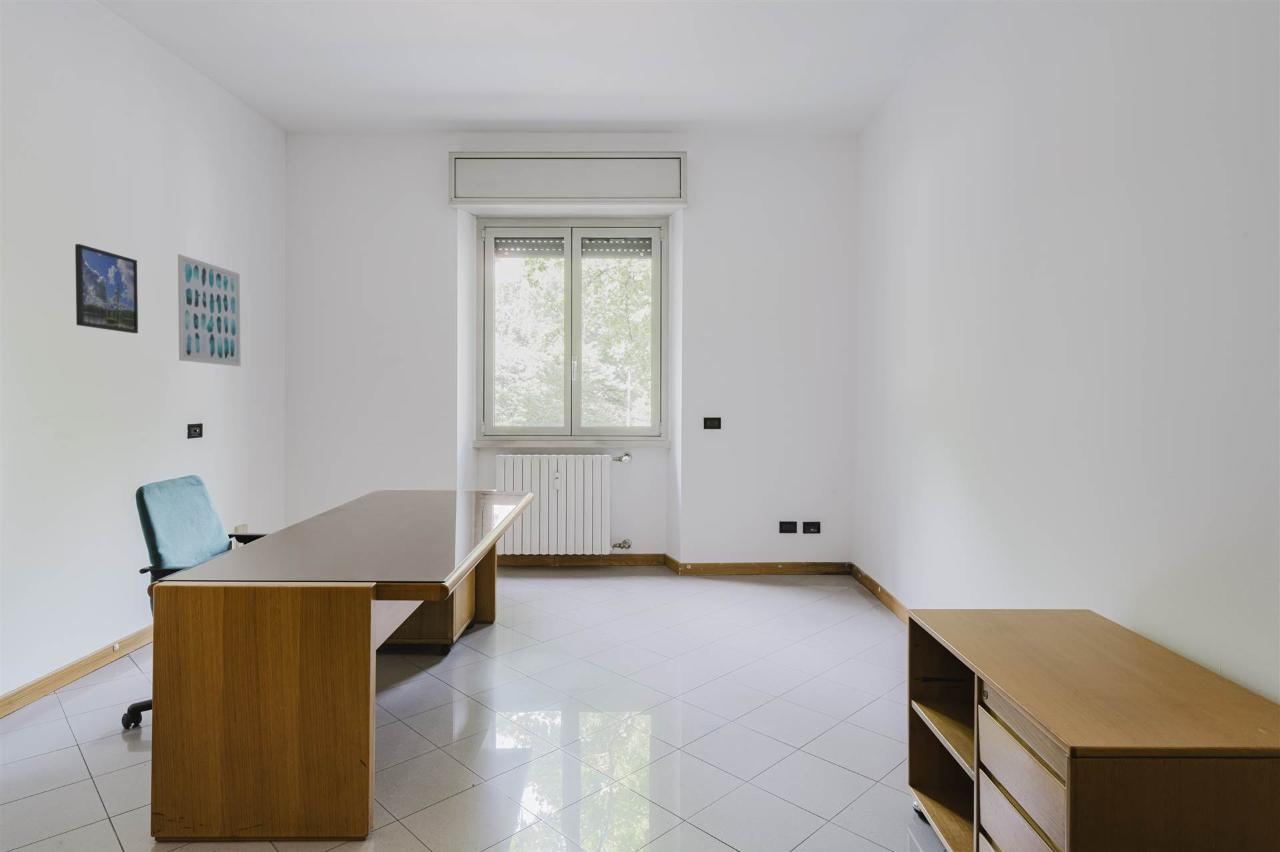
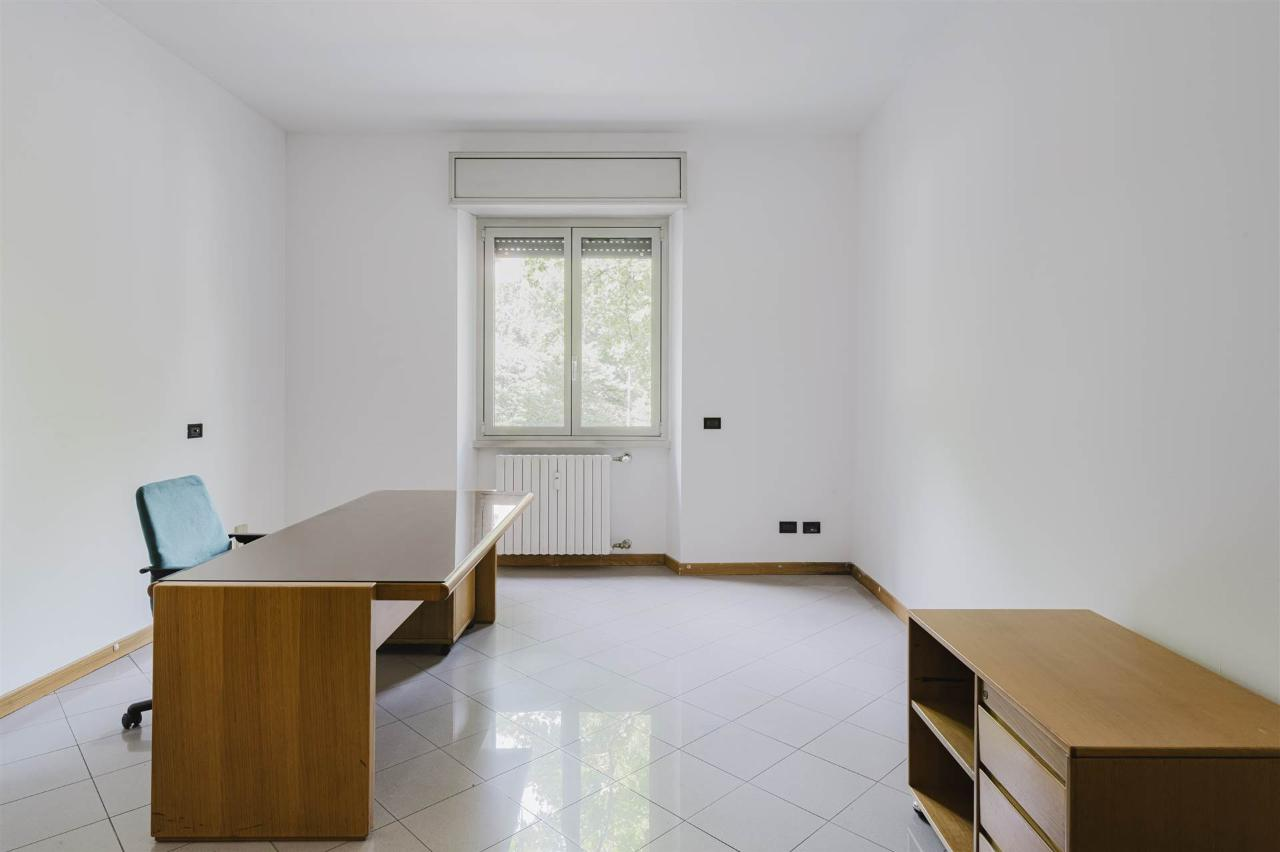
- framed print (108, 291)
- wall art (211, 314)
